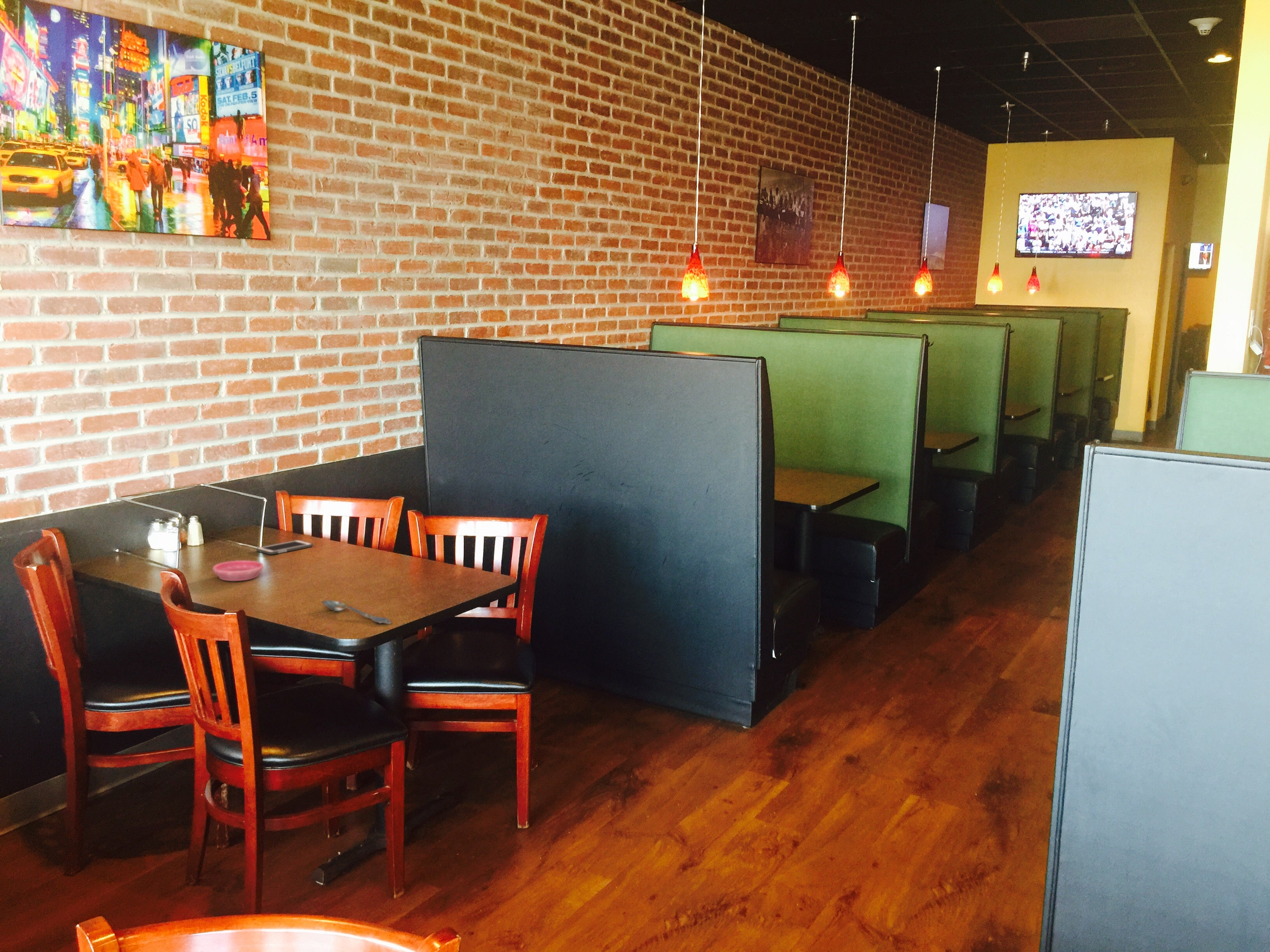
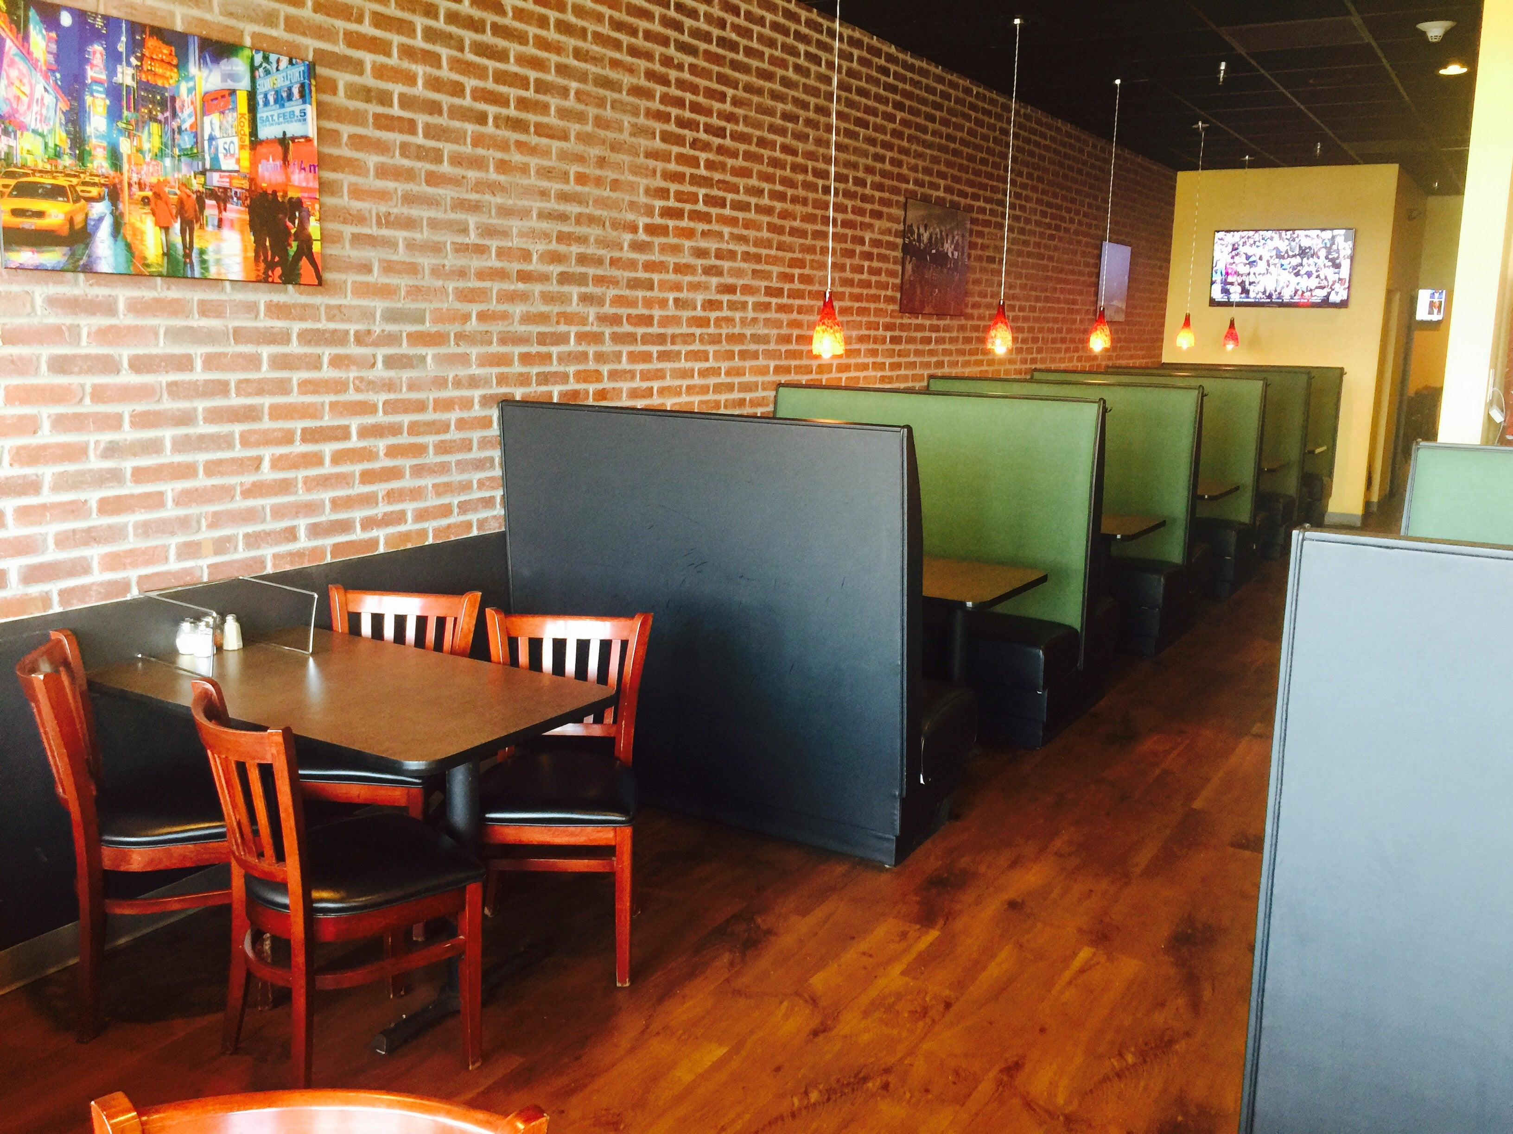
- saucer (238, 571)
- cell phone (285, 547)
- spoon (356, 612)
